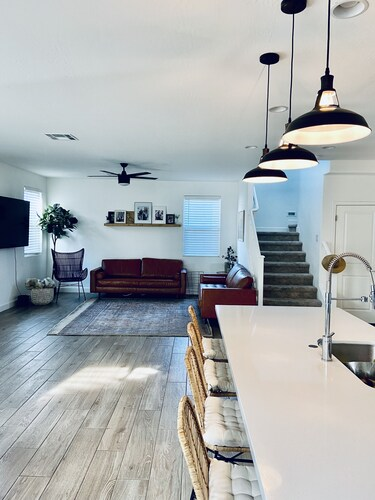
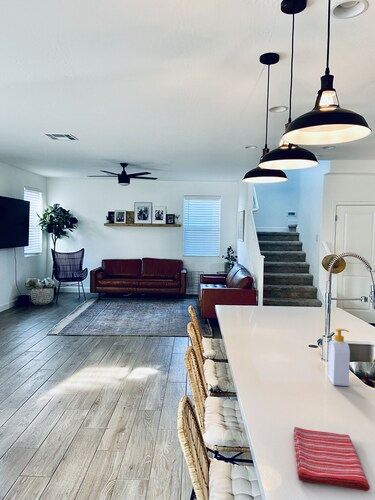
+ soap bottle (339, 355)
+ dish towel (326, 454)
